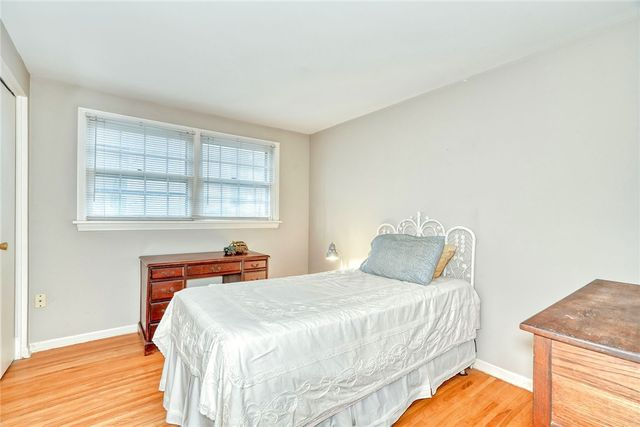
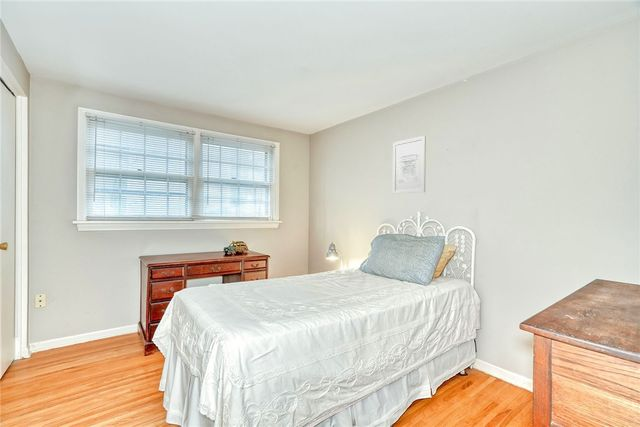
+ wall art (408, 166)
